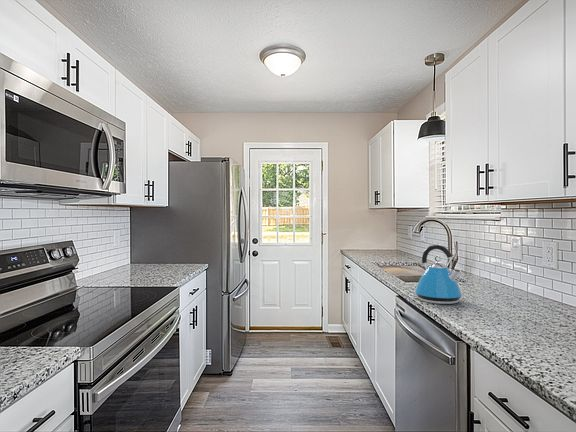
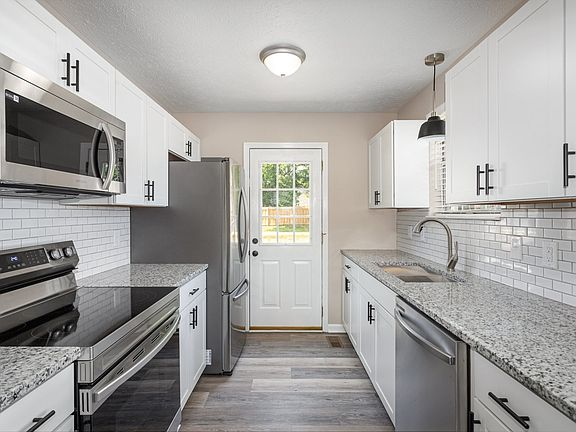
- kettle (436, 272)
